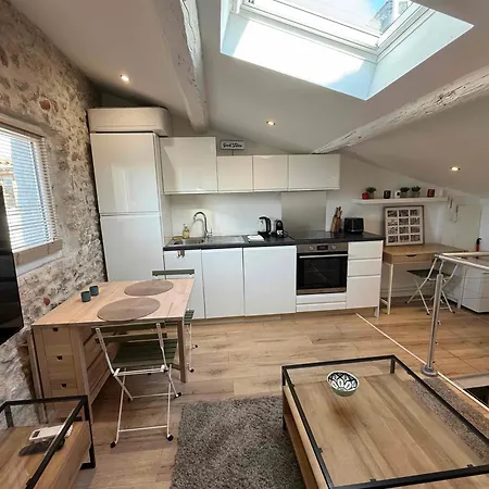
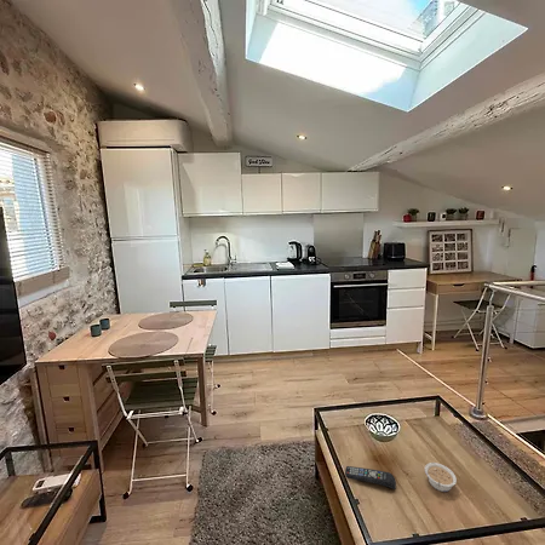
+ remote control (369, 476)
+ legume (440, 478)
